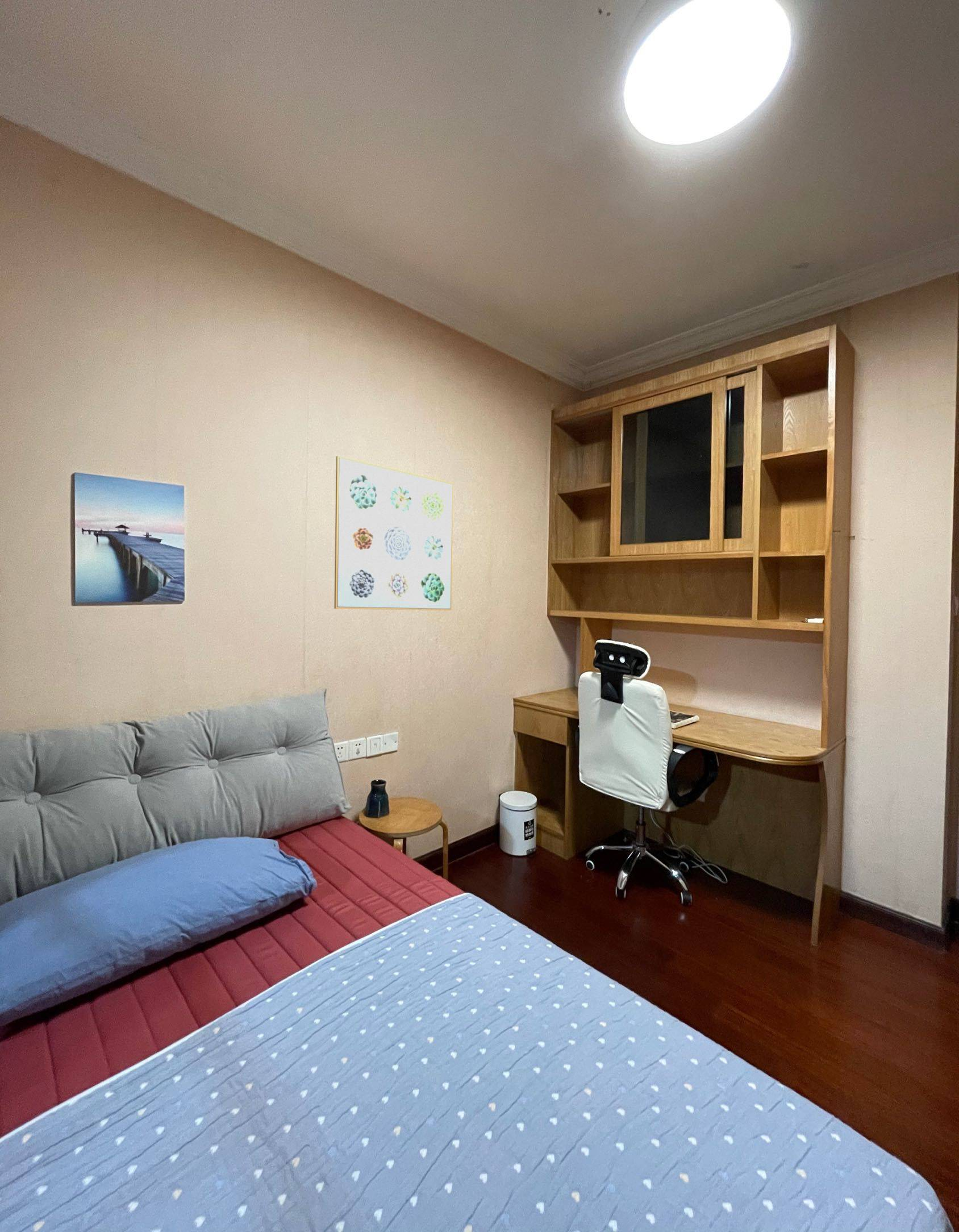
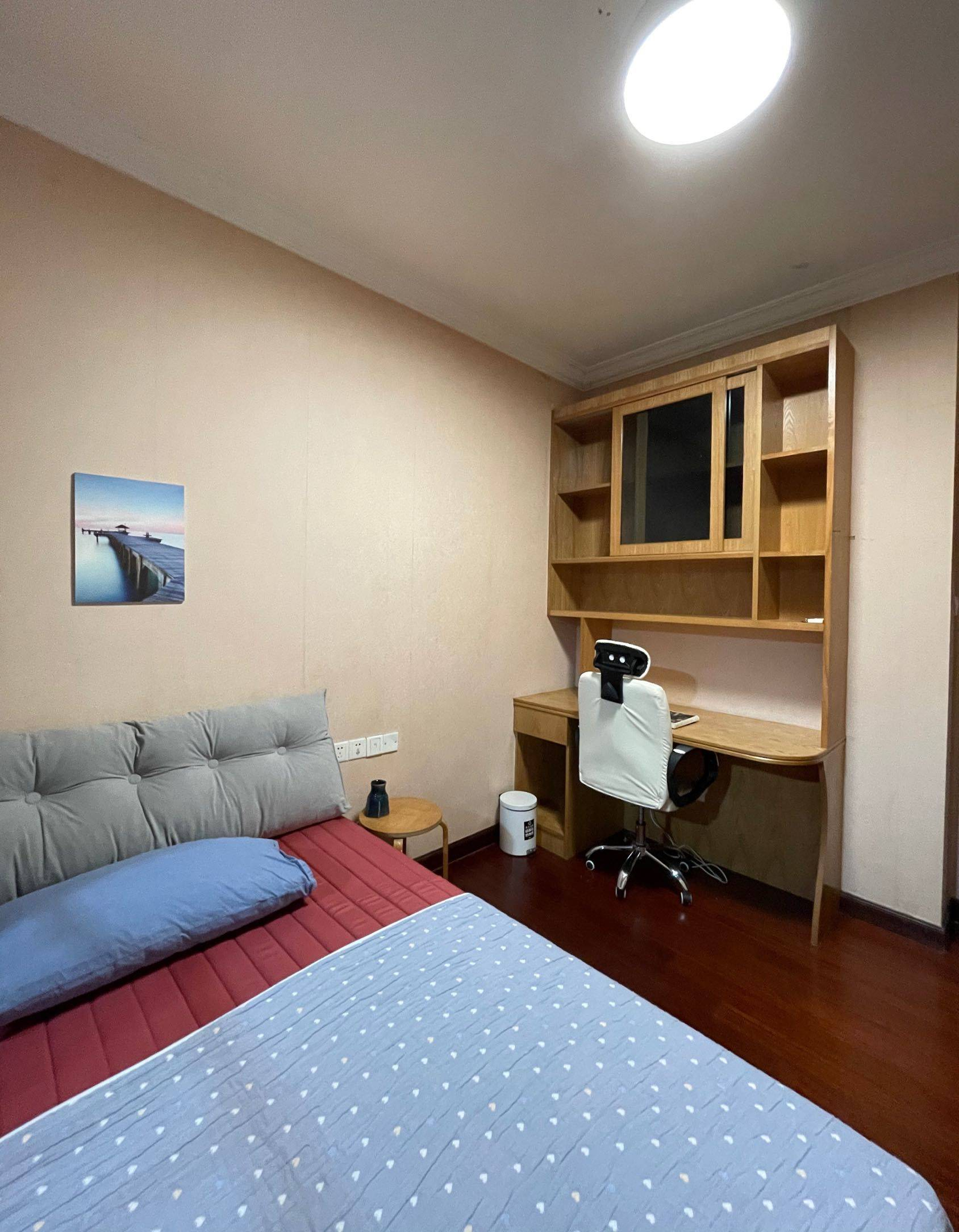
- wall art (399, 540)
